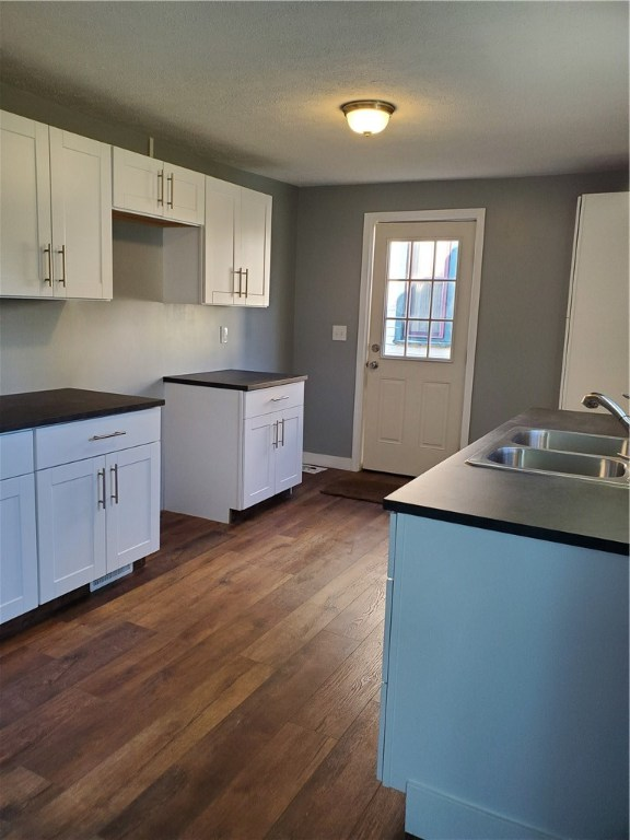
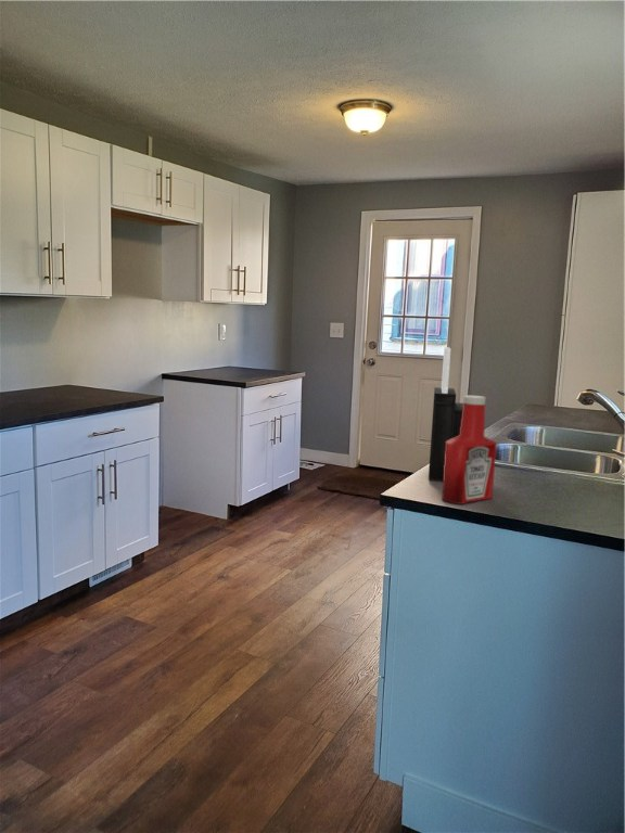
+ soap bottle (471, 447)
+ knife block (456, 412)
